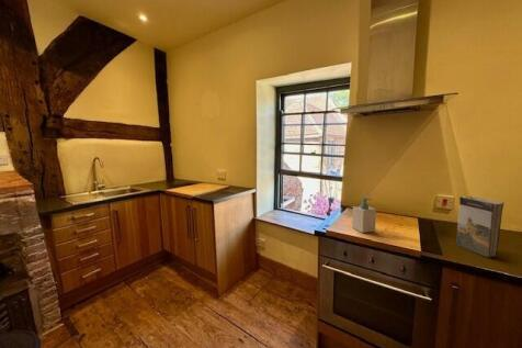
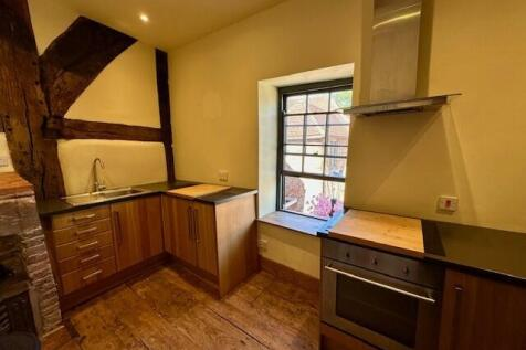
- book (476, 224)
- soap bottle (364, 213)
